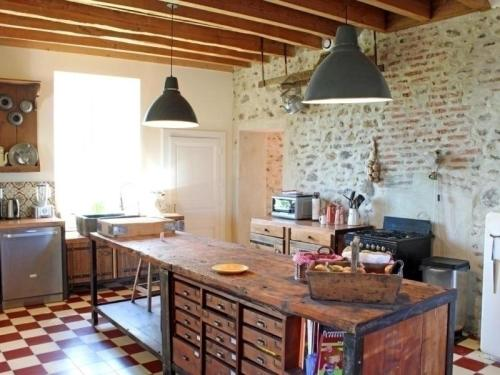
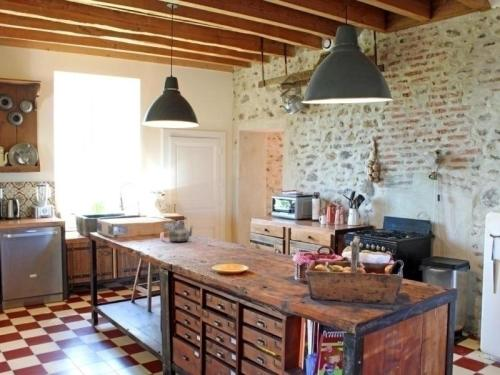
+ kettle (181, 228)
